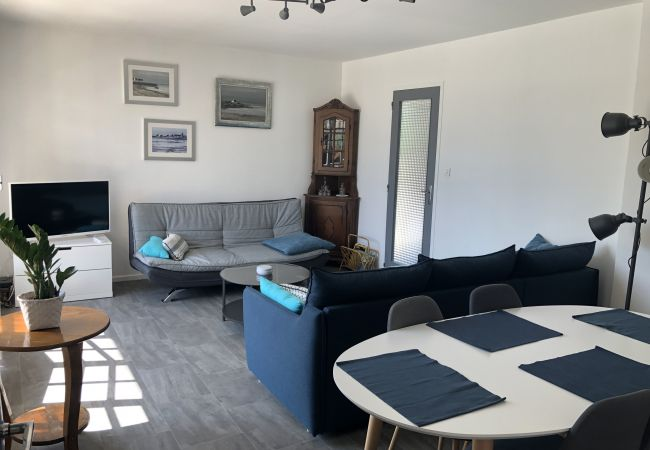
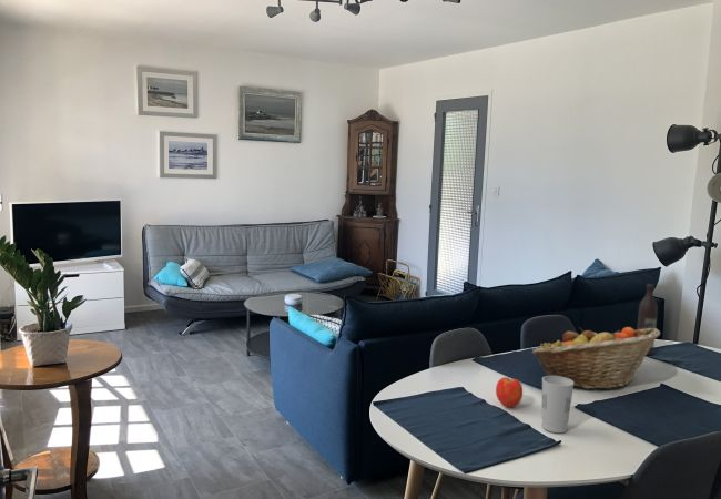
+ fruit basket (595, 350)
+ apple (509, 391)
+ cup (556, 404)
+ wine bottle (647, 318)
